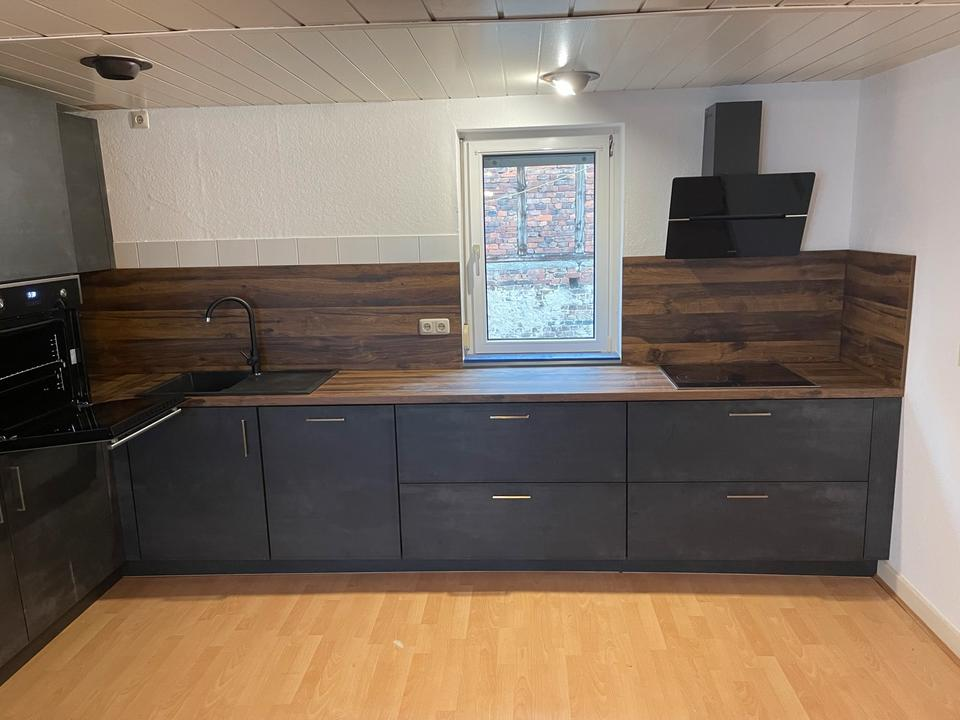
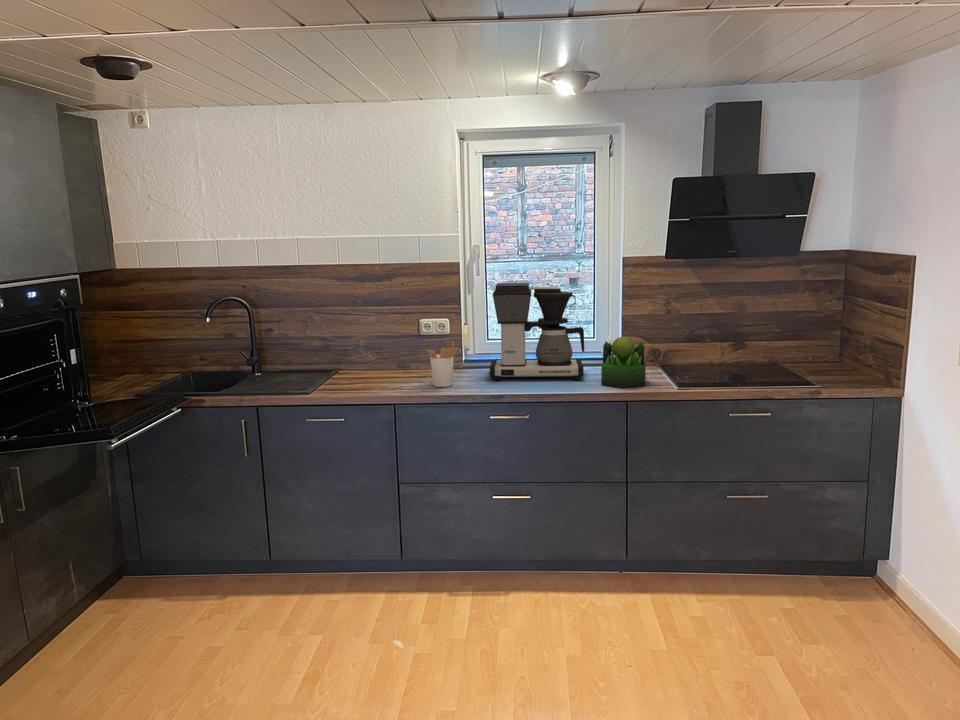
+ coffee maker (539, 327)
+ utensil holder (444, 364)
+ plant (623, 359)
